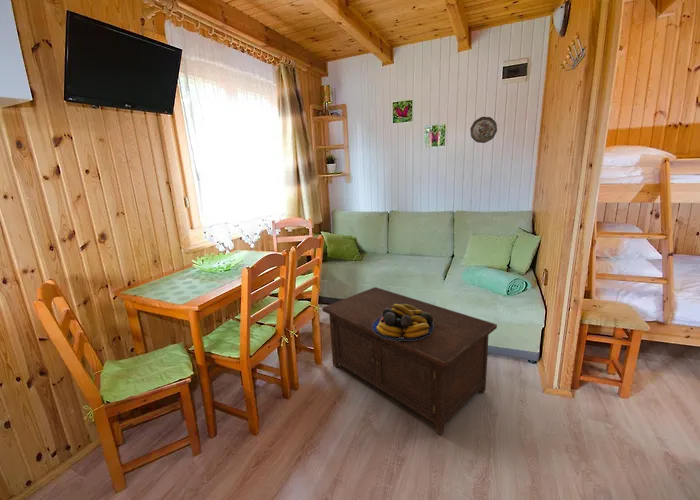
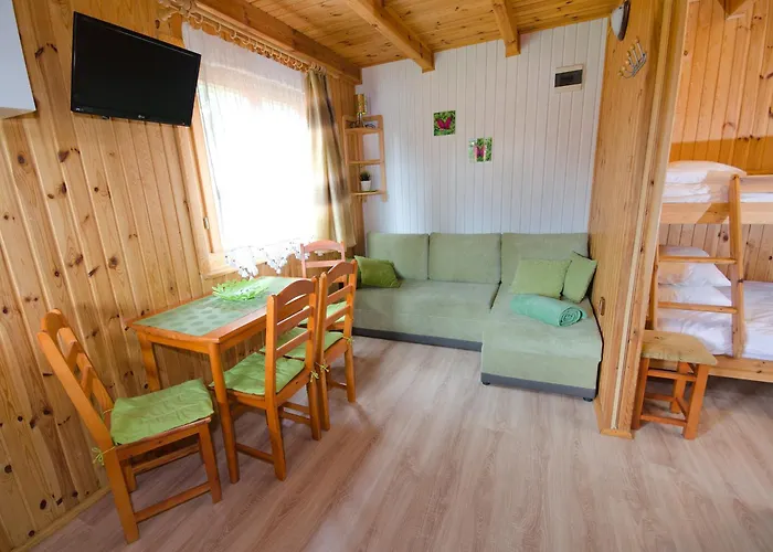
- decorative plate (483, 130)
- cabinet (402, 347)
- fruit bowl (402, 316)
